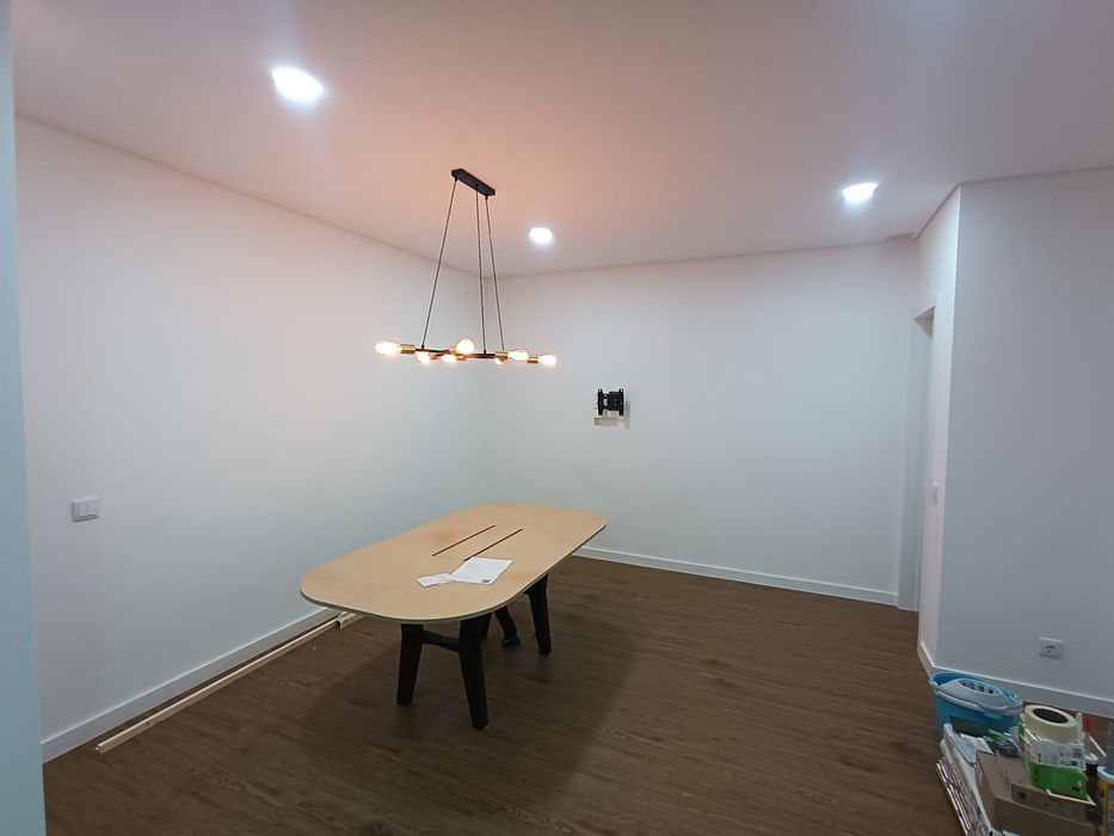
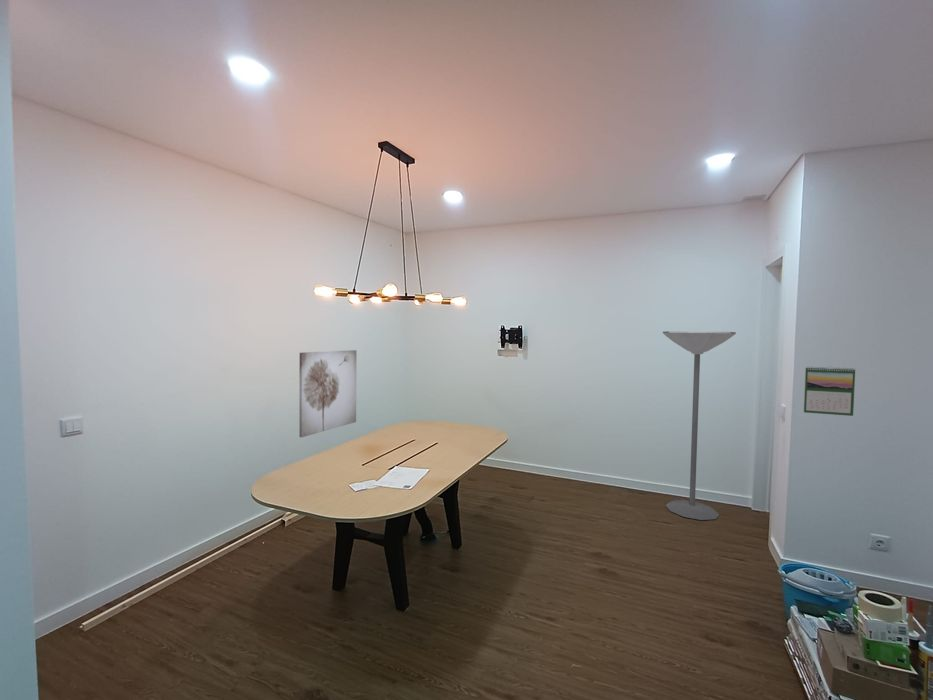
+ wall art (330, 390)
+ floor lamp (694, 421)
+ calendar (828, 390)
